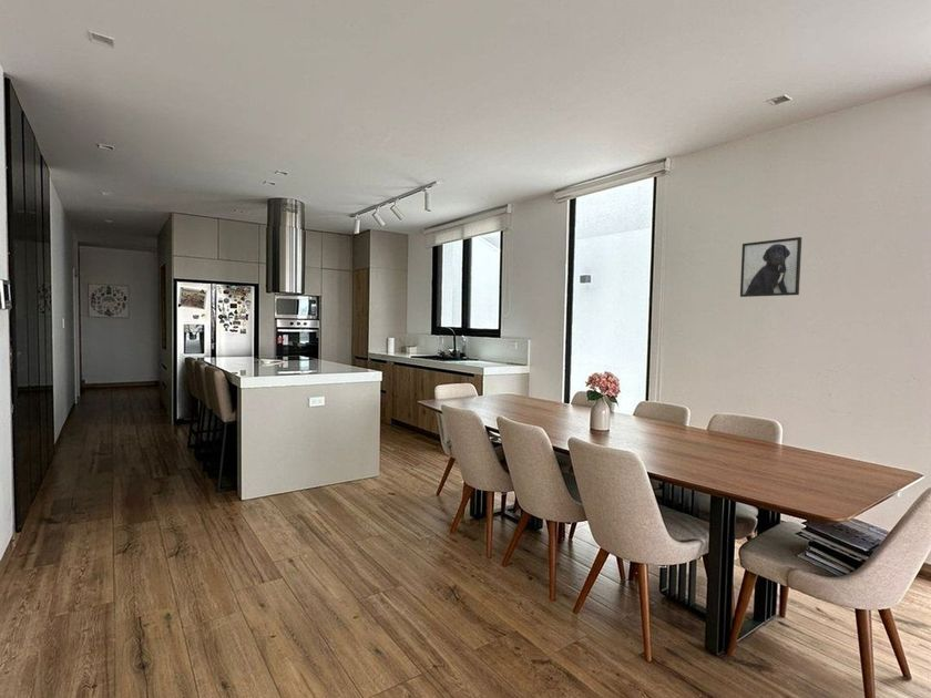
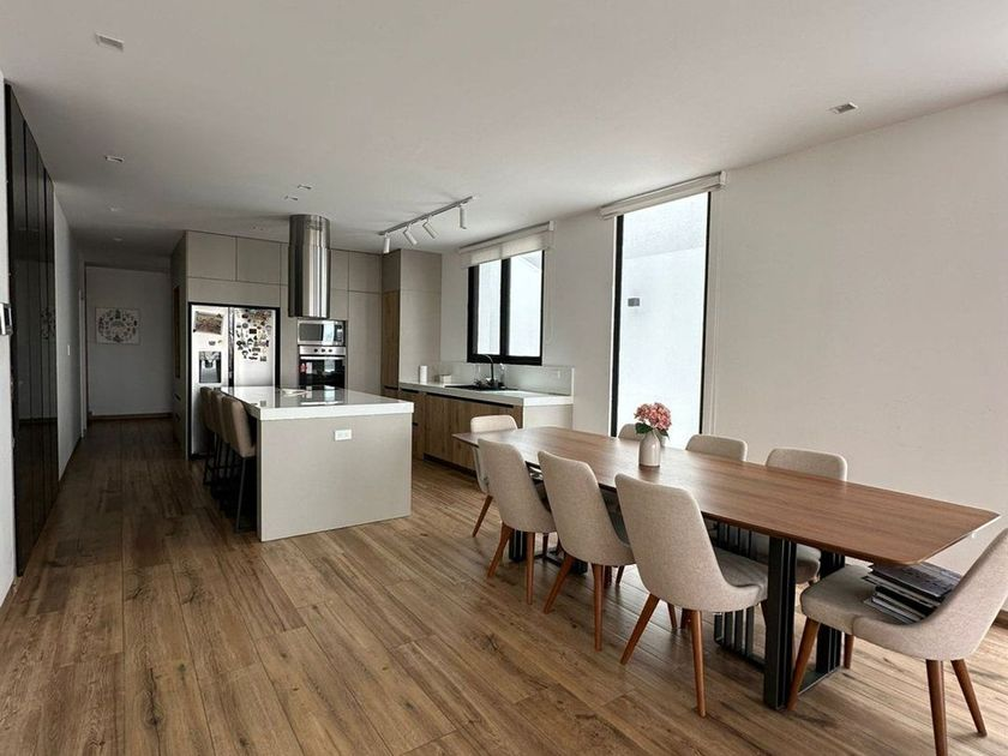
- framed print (769, 268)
